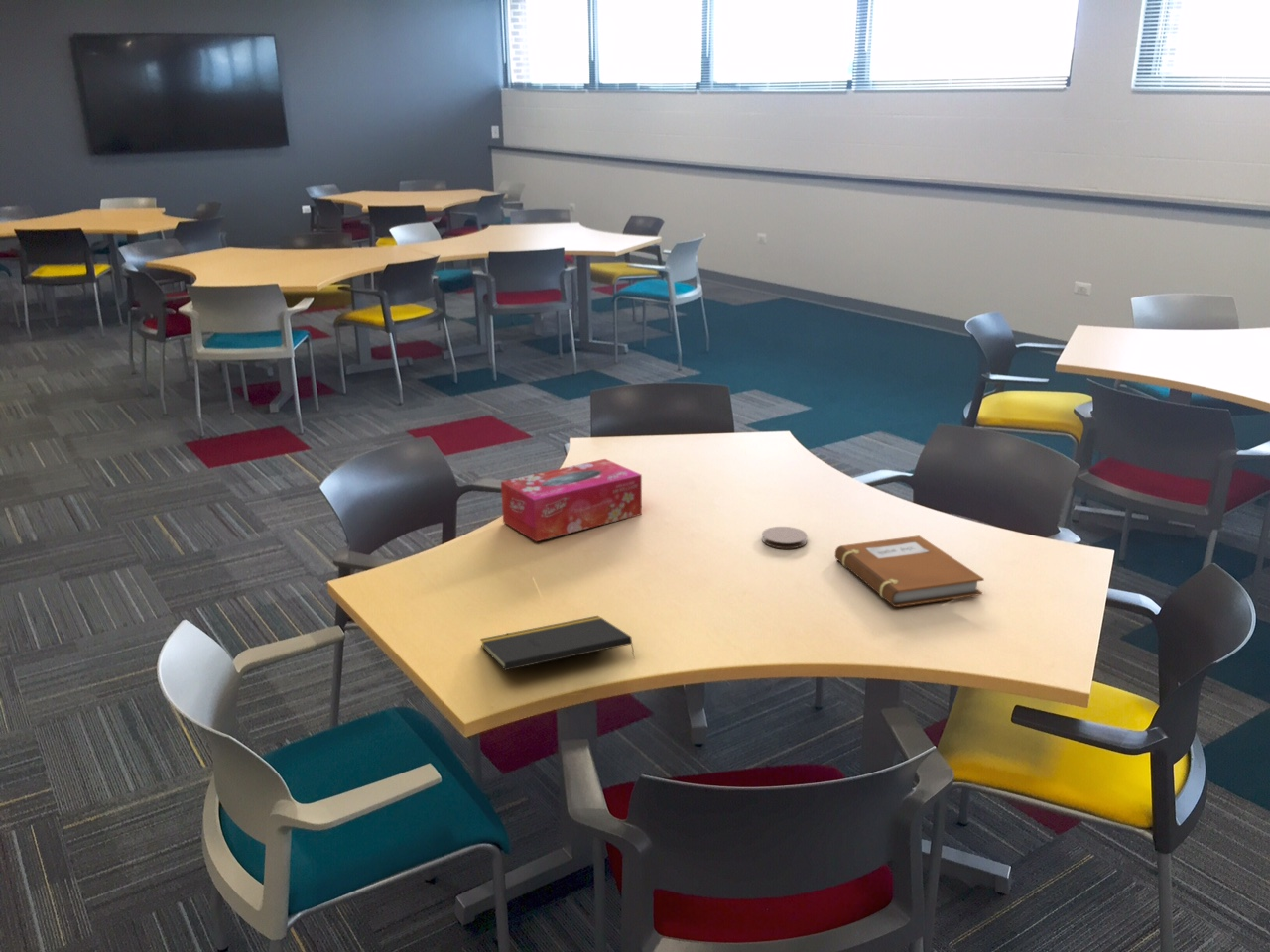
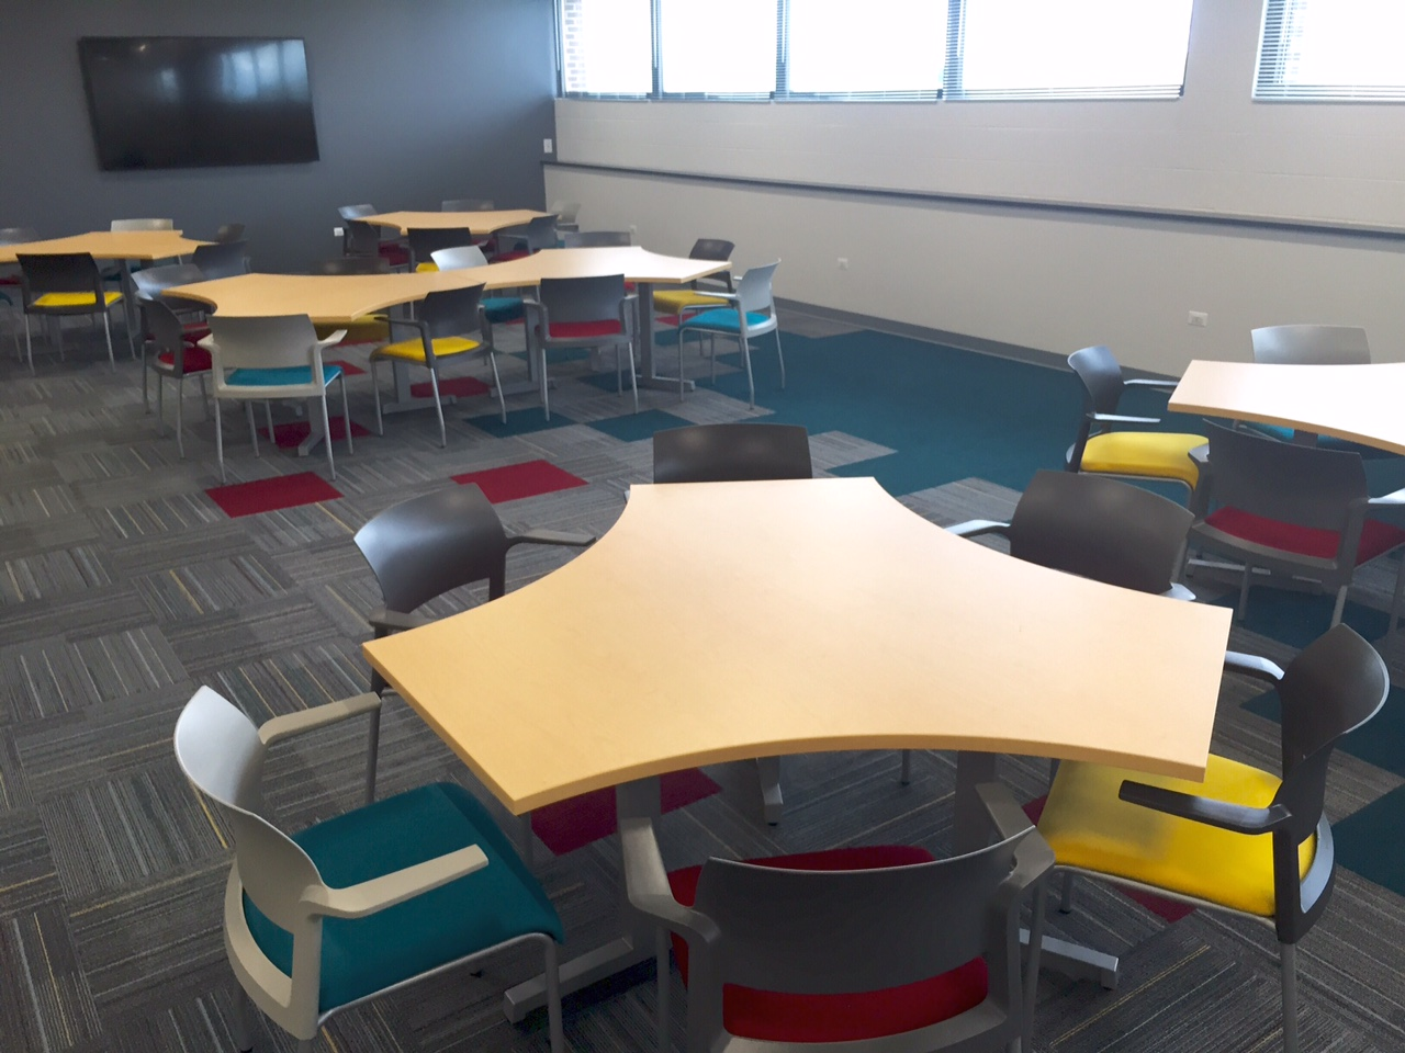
- tissue box (572, 498)
- coaster (784, 536)
- notepad (555, 641)
- notebook (904, 568)
